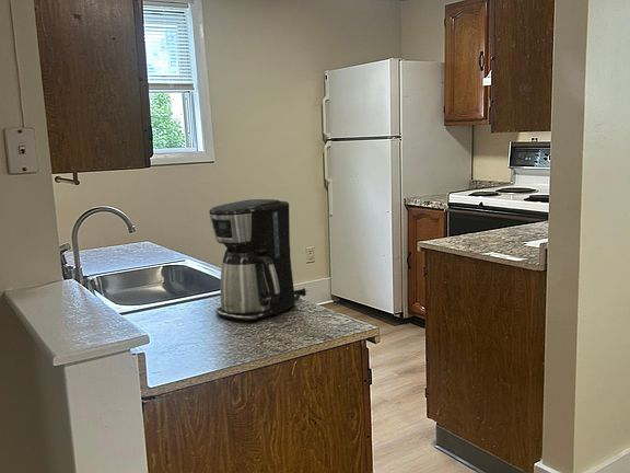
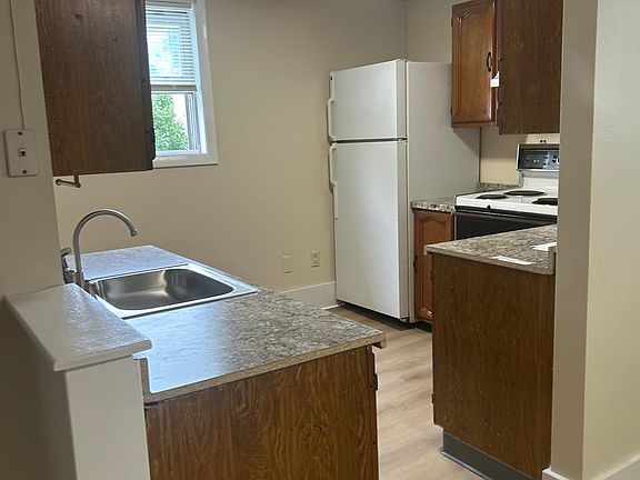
- coffee maker (267, 255)
